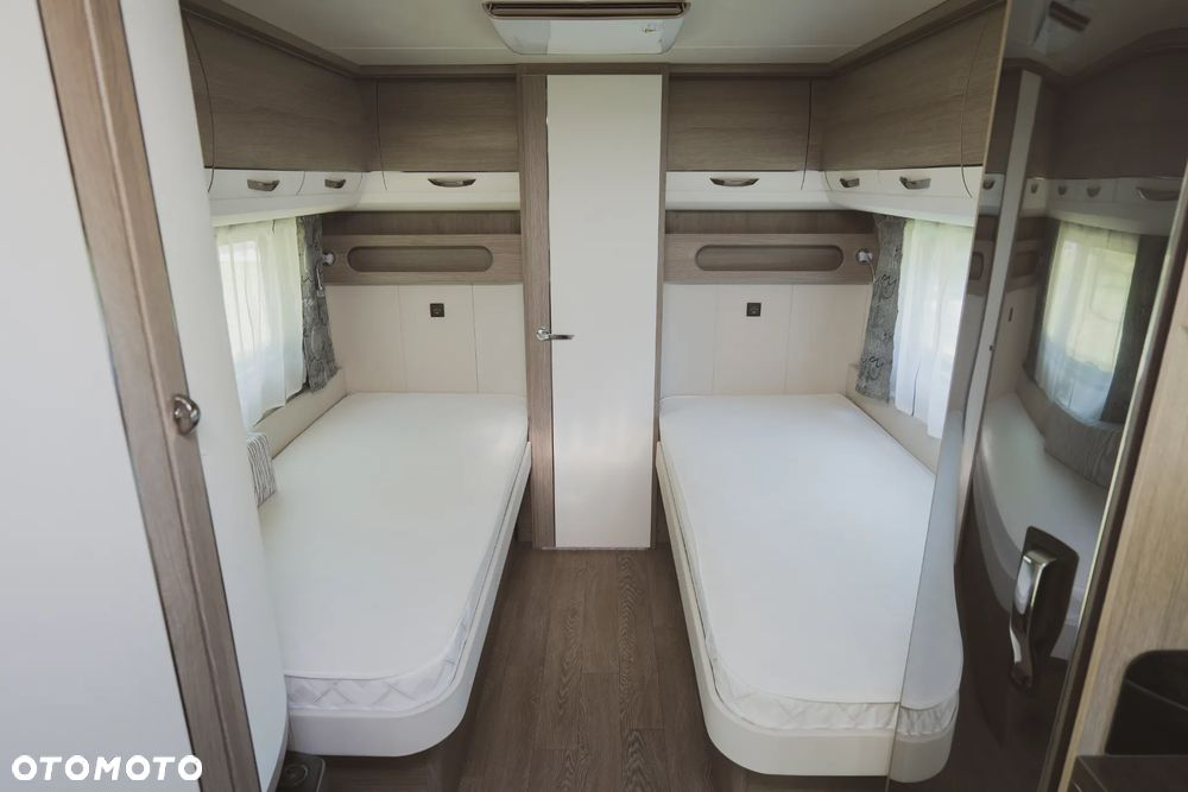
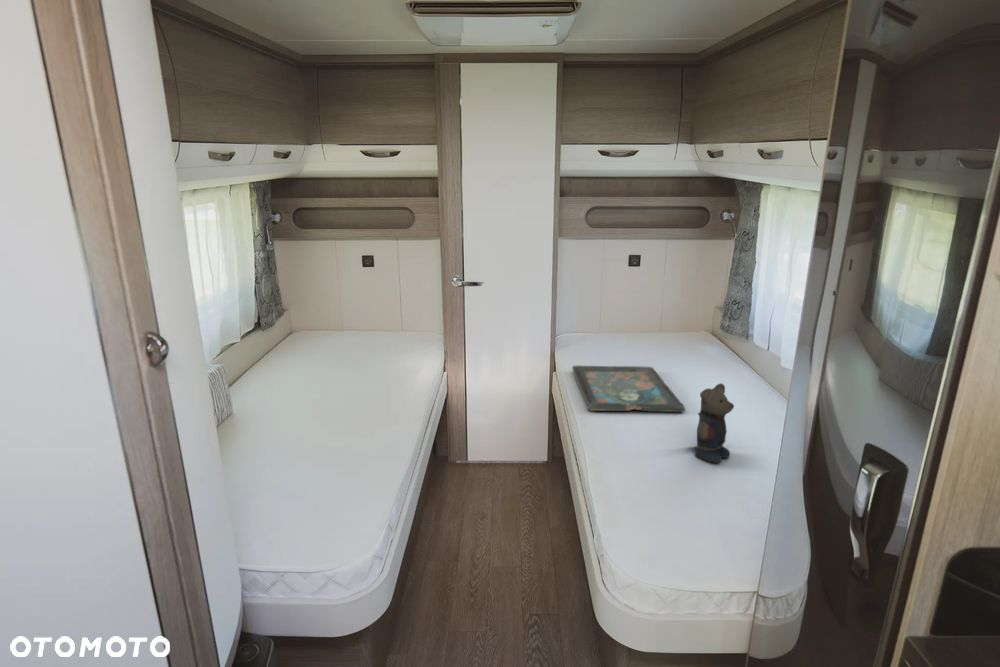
+ teddy bear (711, 421)
+ decorative tray (623, 387)
